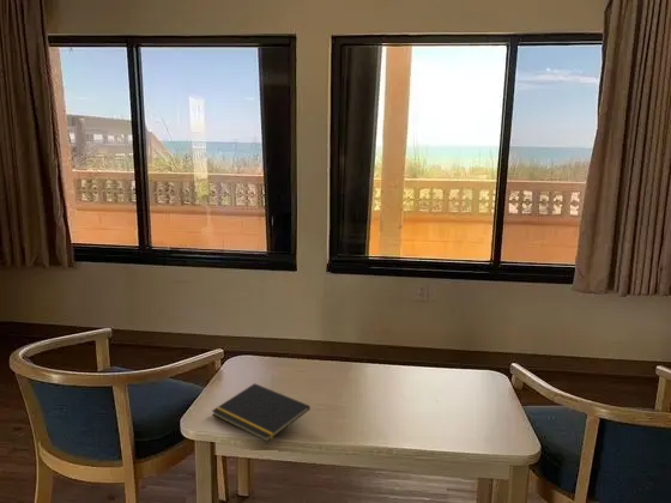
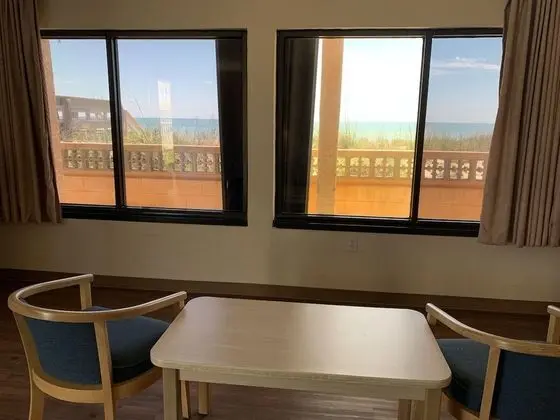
- notepad (260, 410)
